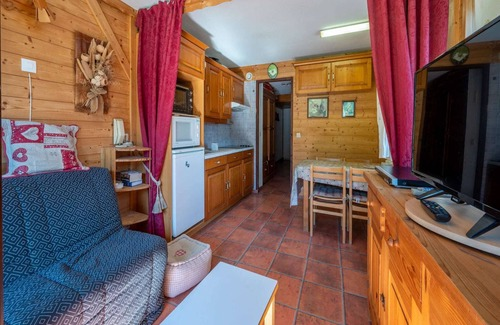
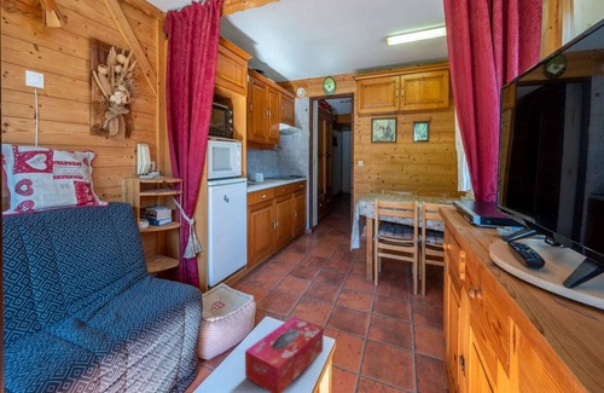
+ tissue box (286, 349)
